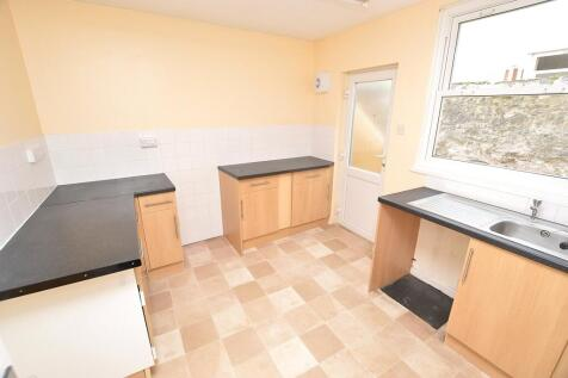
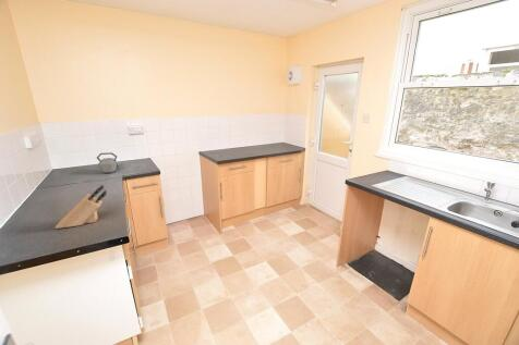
+ kettle (110, 160)
+ knife block (82, 205)
